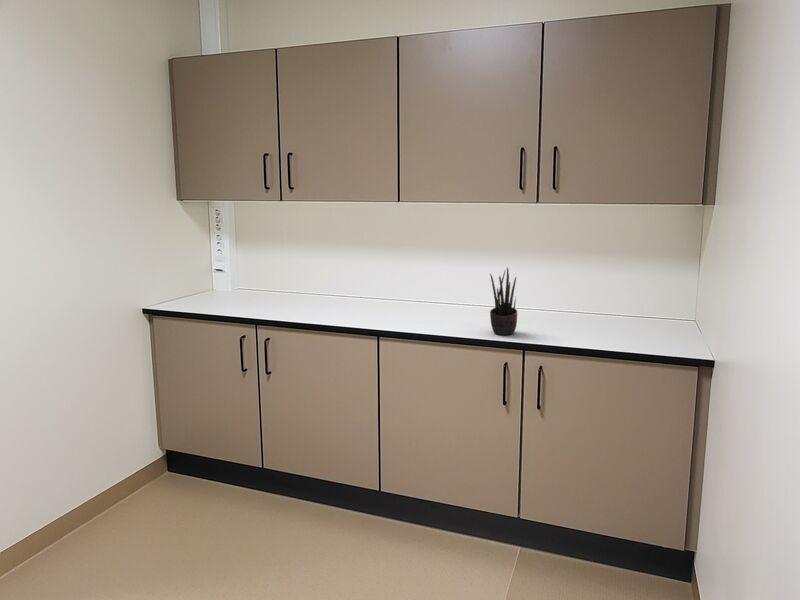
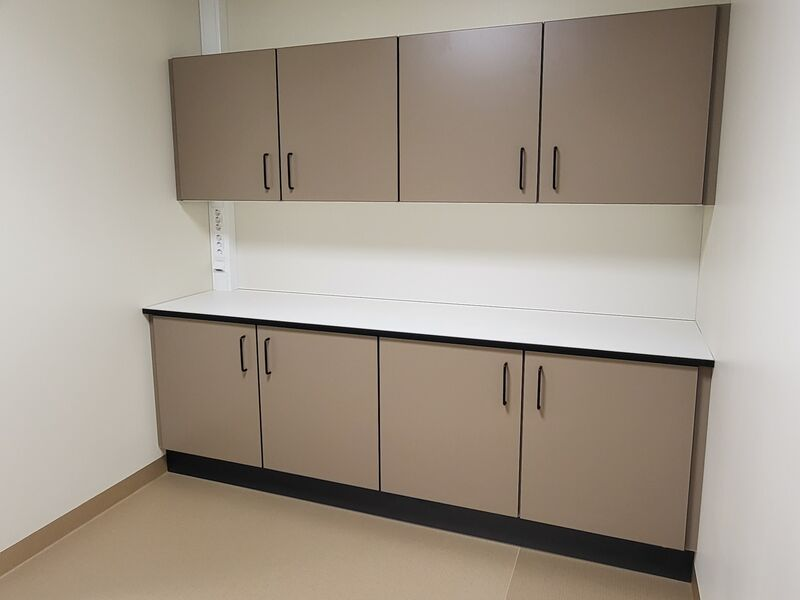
- potted plant (503, 300)
